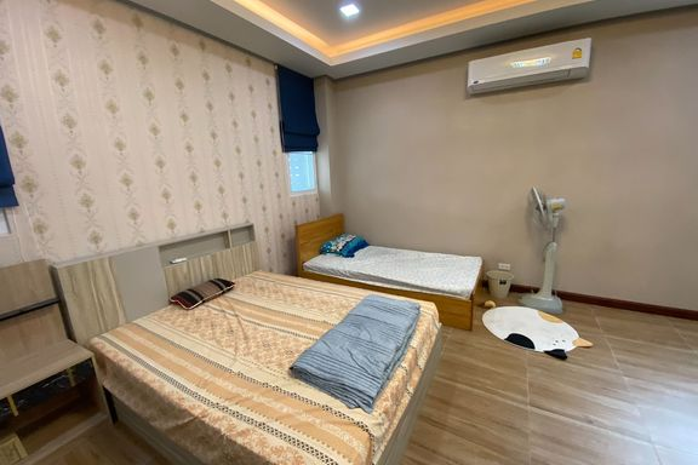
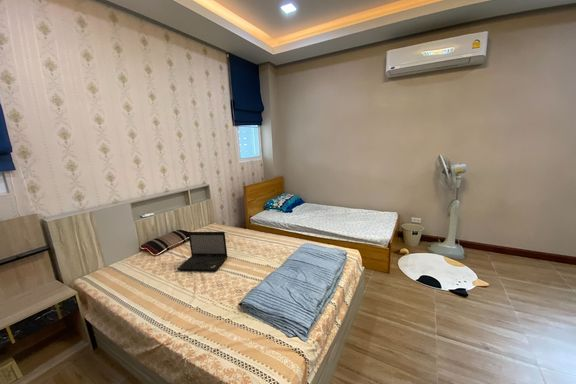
+ laptop (201, 250)
